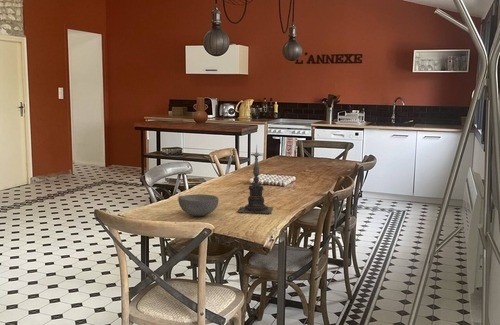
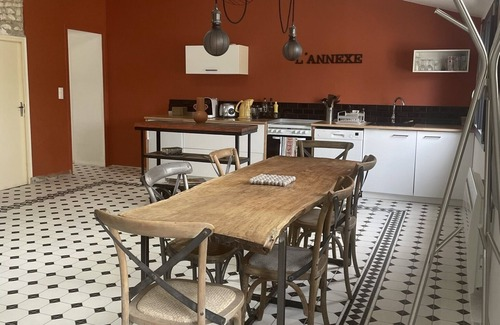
- bowl (198, 205)
- candle holder (255, 177)
